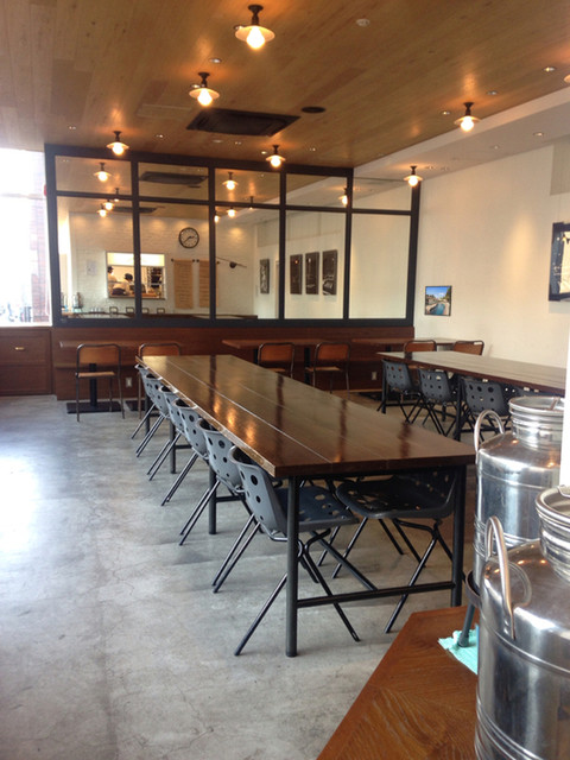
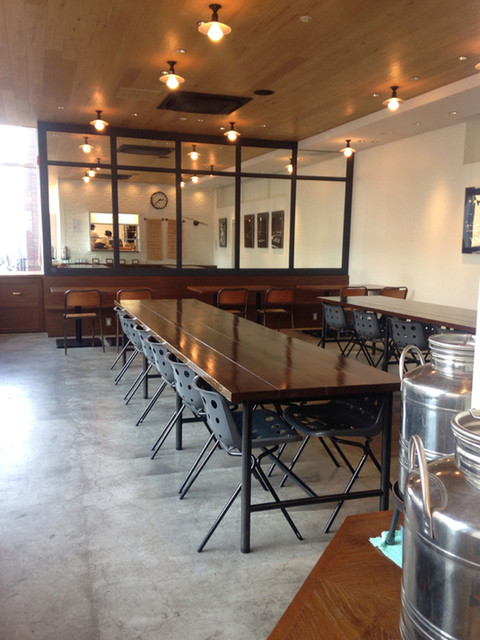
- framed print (437, 300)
